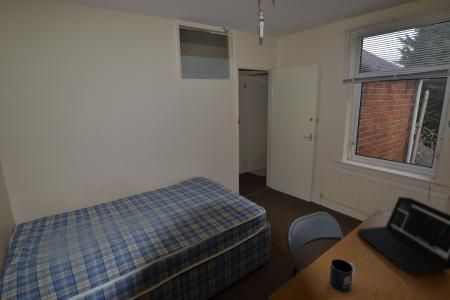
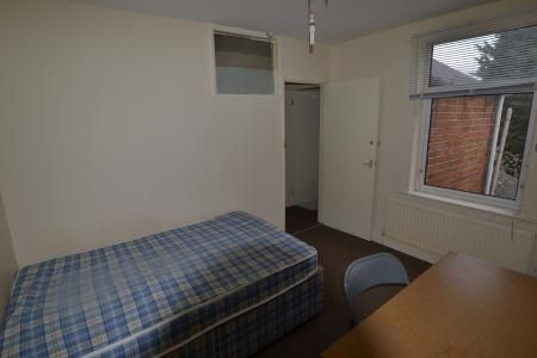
- laptop (404, 229)
- mug (344, 273)
